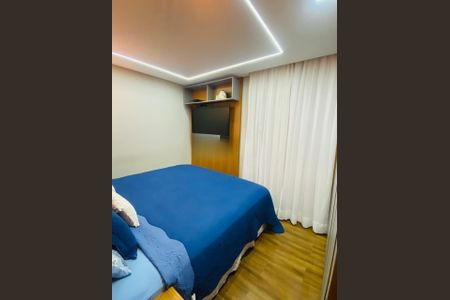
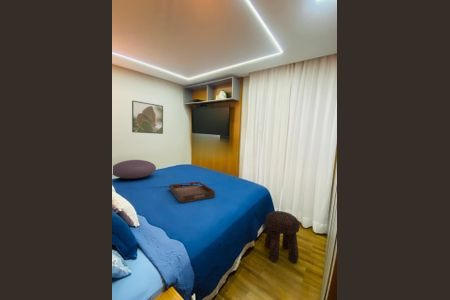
+ cushion (134, 168)
+ stool (282, 233)
+ serving tray (191, 190)
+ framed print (148, 118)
